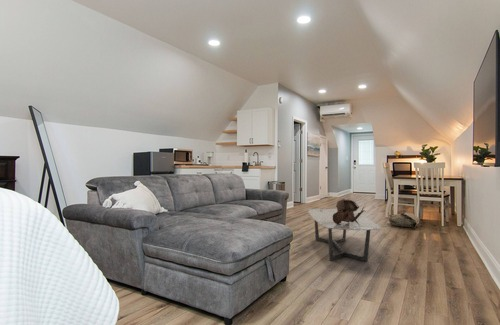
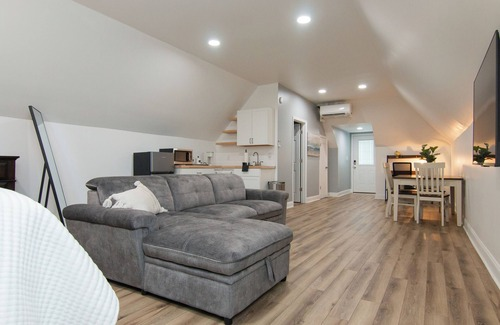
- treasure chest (353, 213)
- coffee table (341, 229)
- bag (403, 218)
